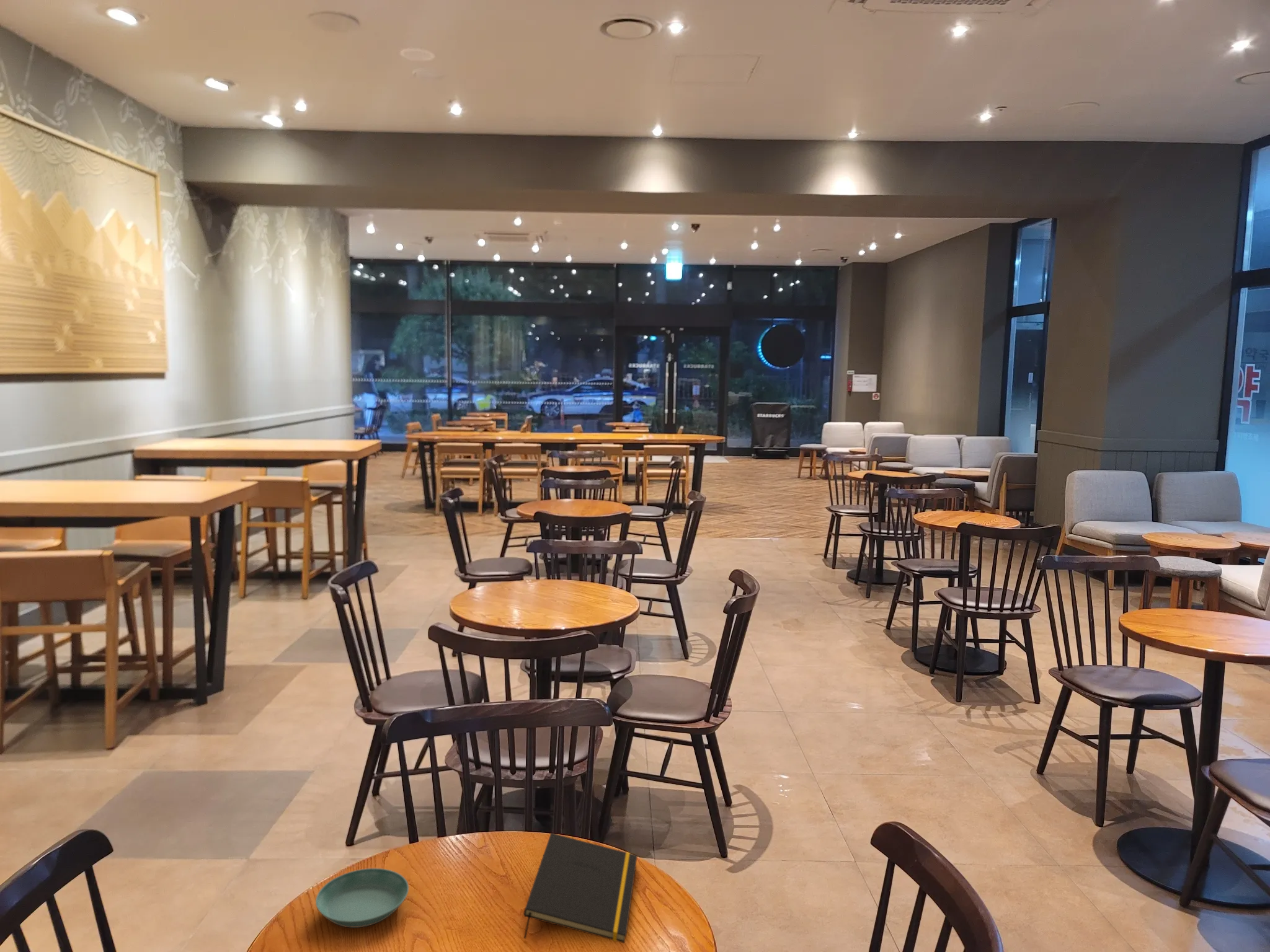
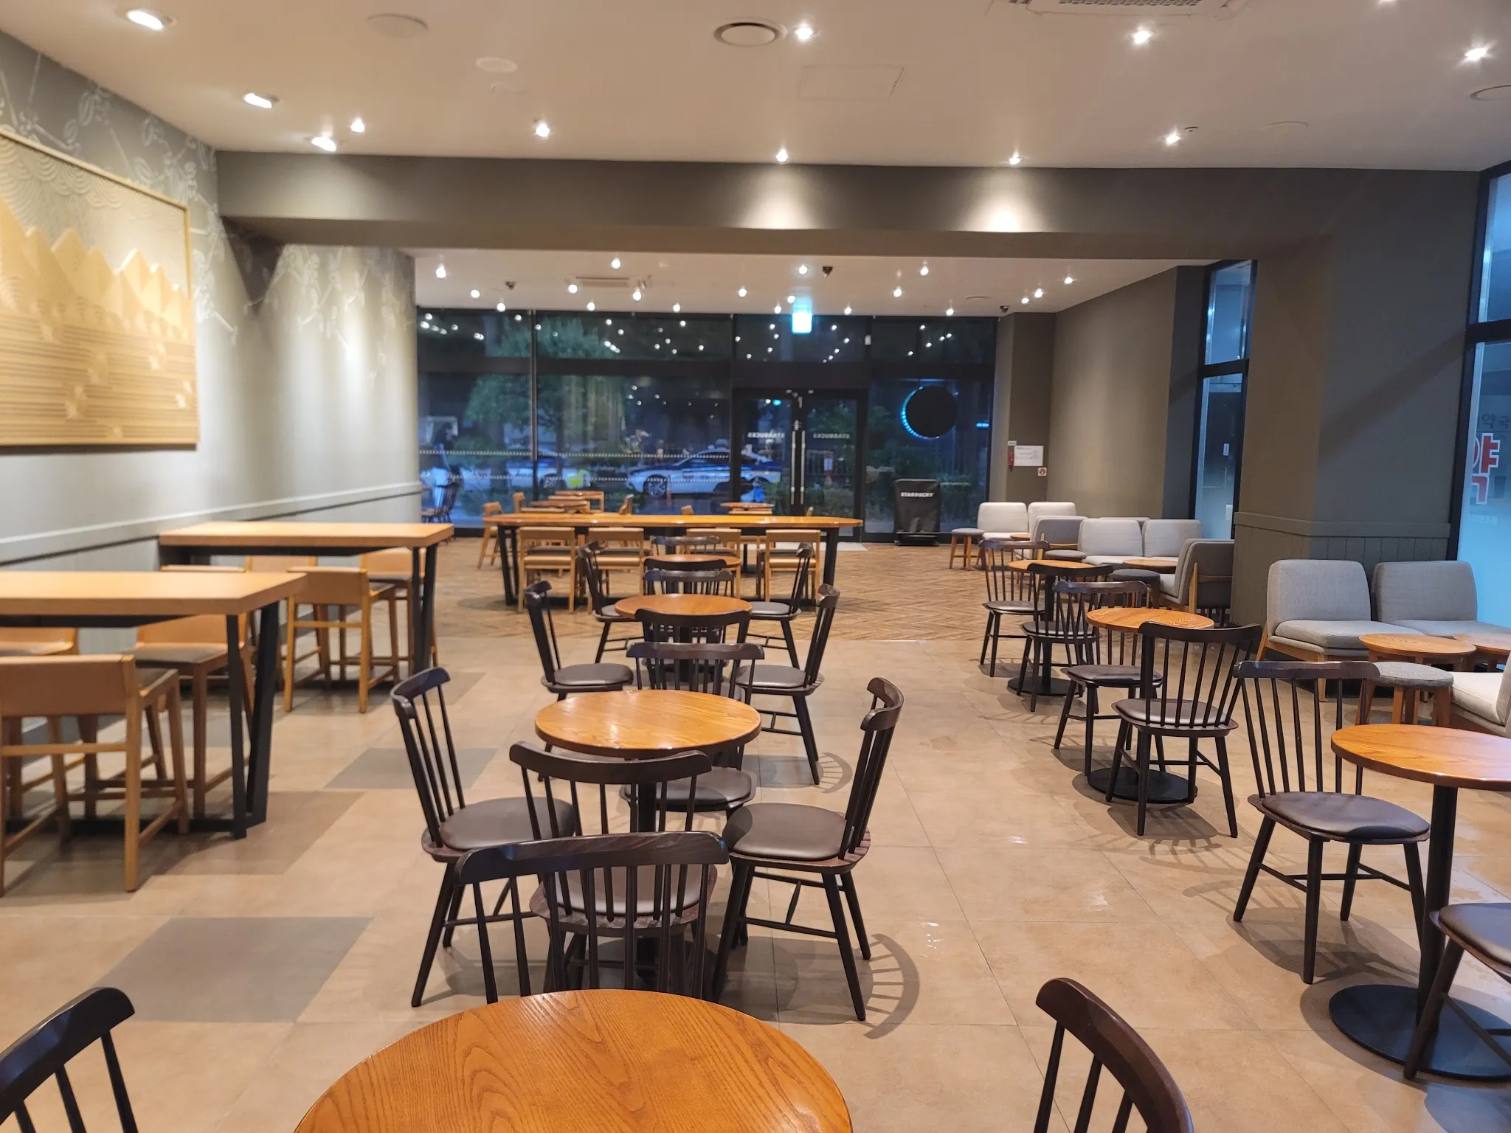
- notepad (584, 883)
- saucer (363, 900)
